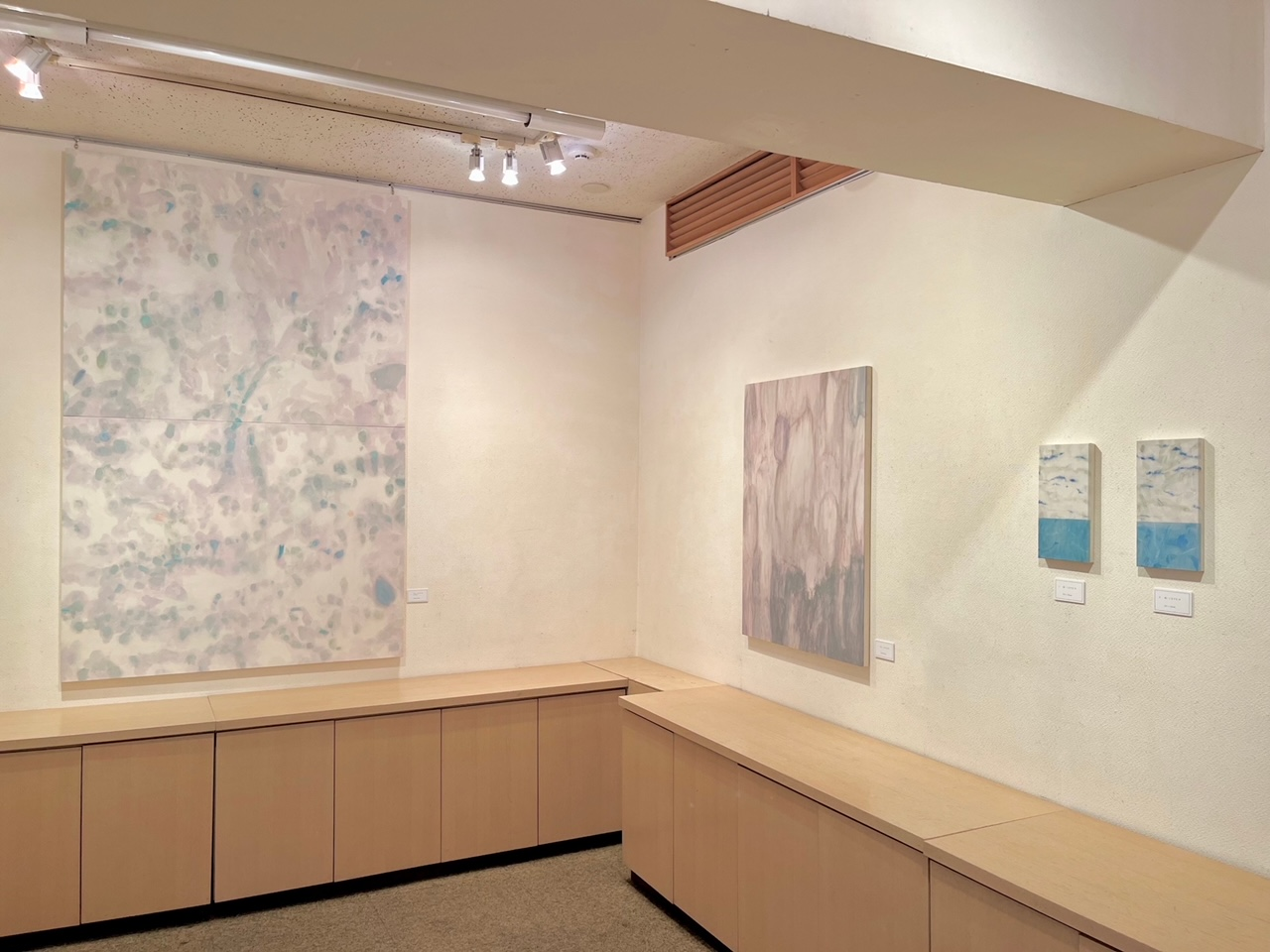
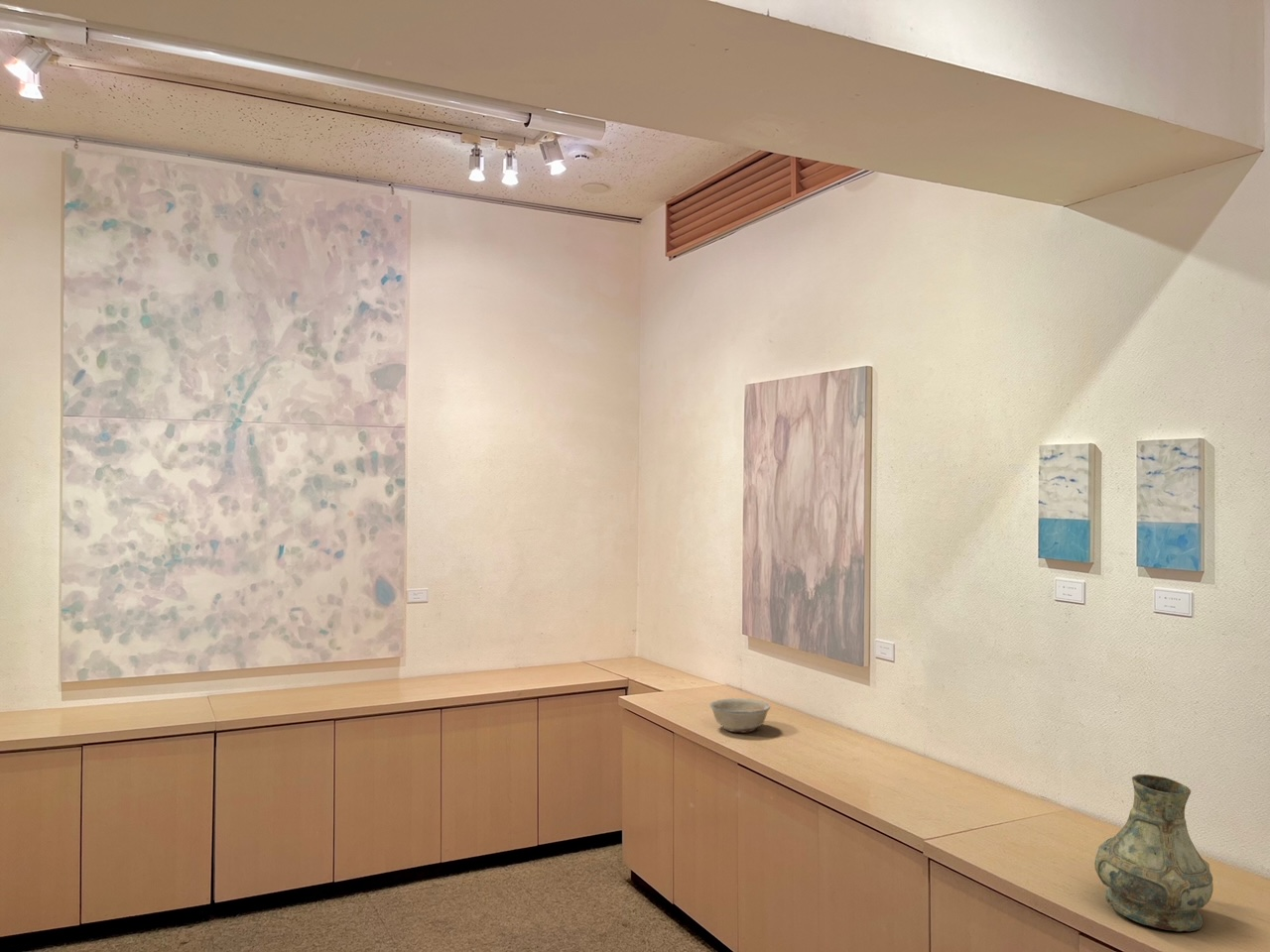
+ vase (1153, 846)
+ ceramic bowl (739, 716)
